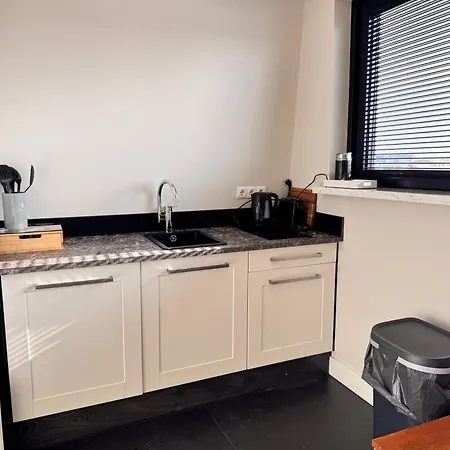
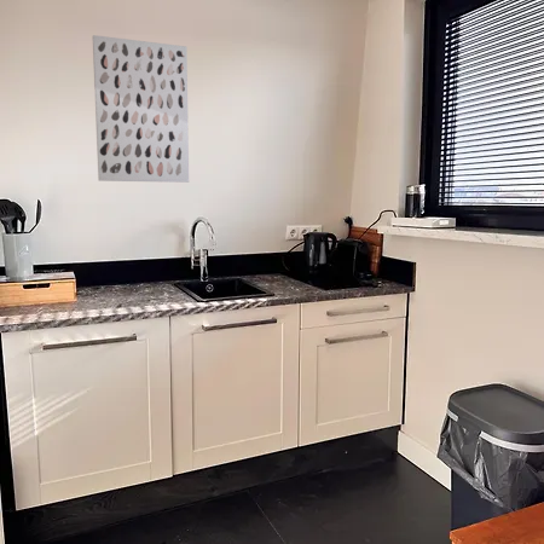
+ wall art (143, 112)
